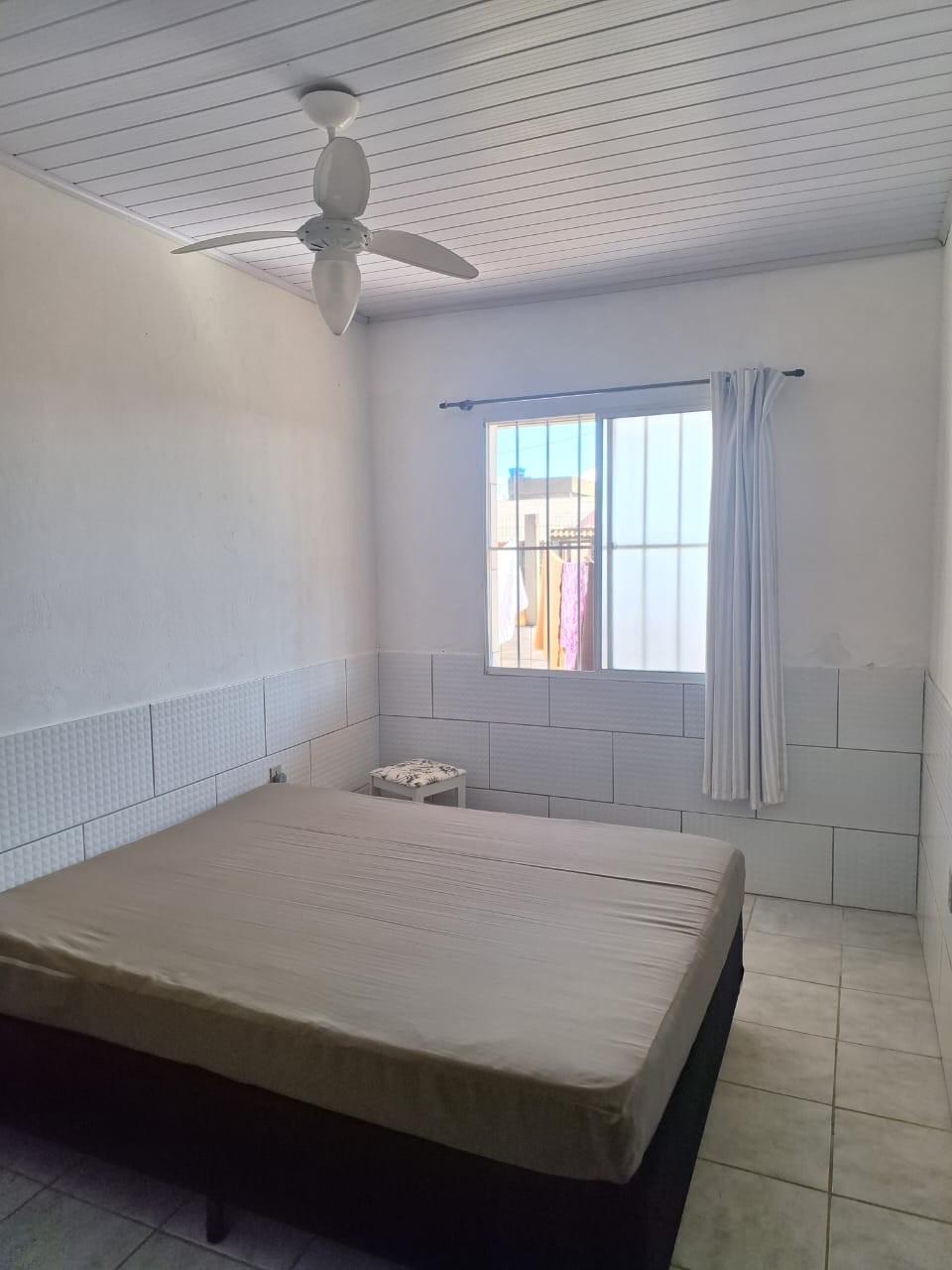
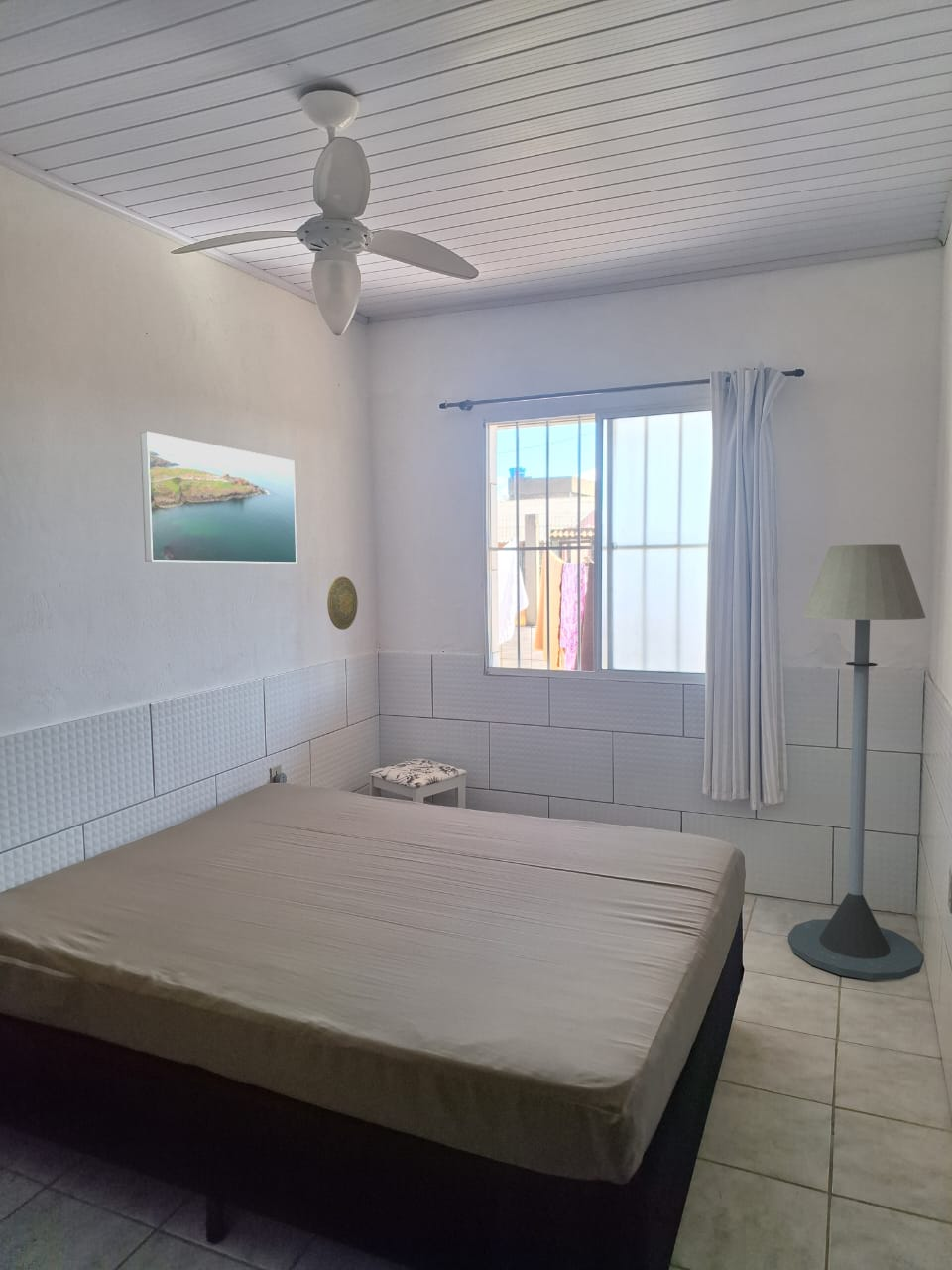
+ decorative plate (344, 603)
+ floor lamp (859, 751)
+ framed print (227, 505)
